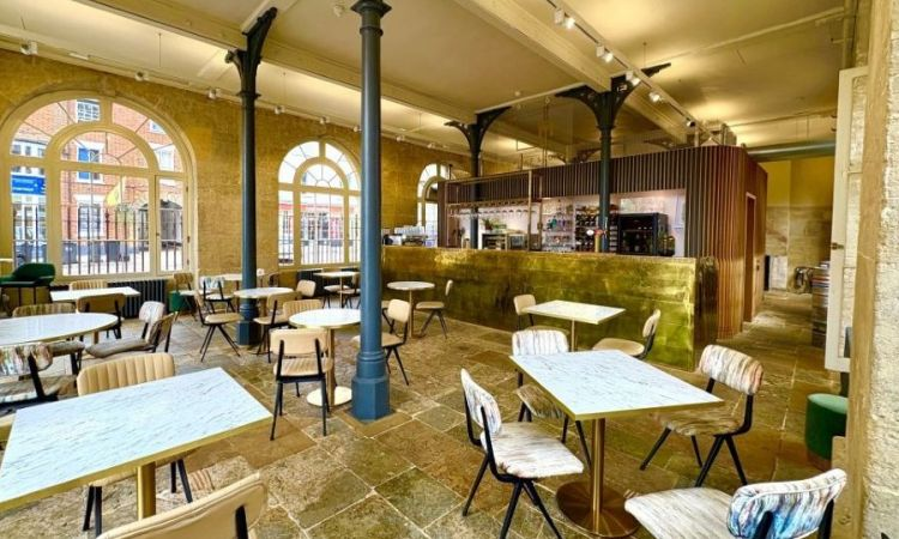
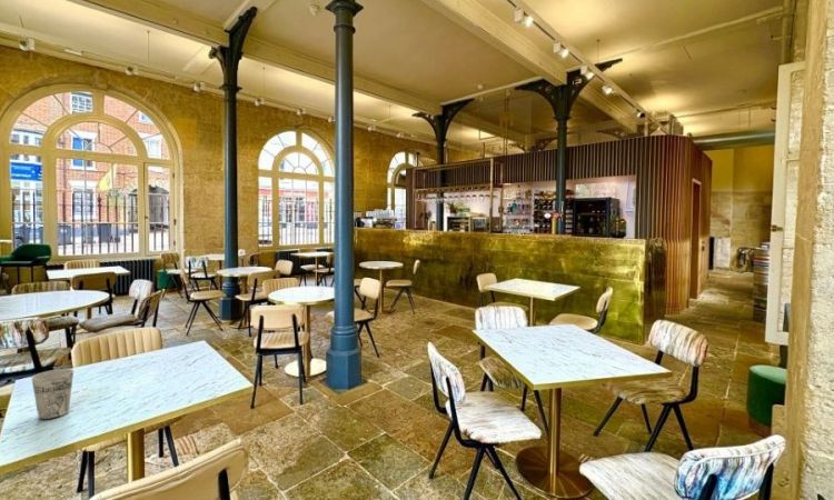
+ cup (53, 393)
